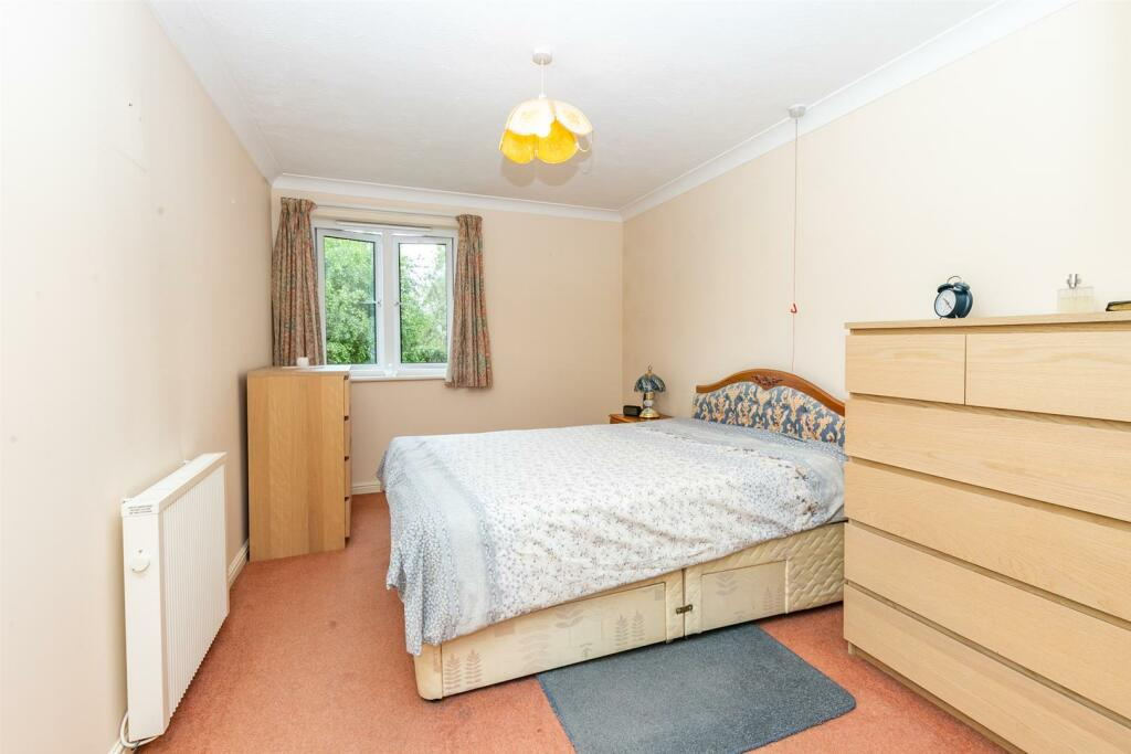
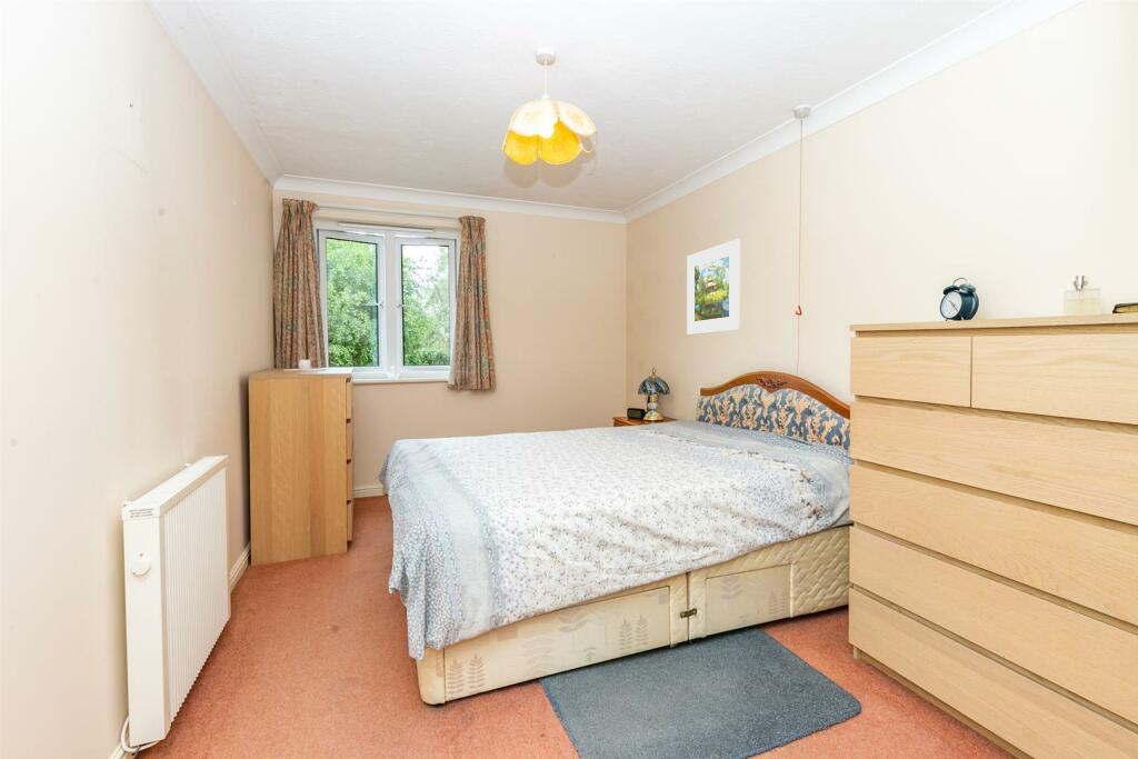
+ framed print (711, 290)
